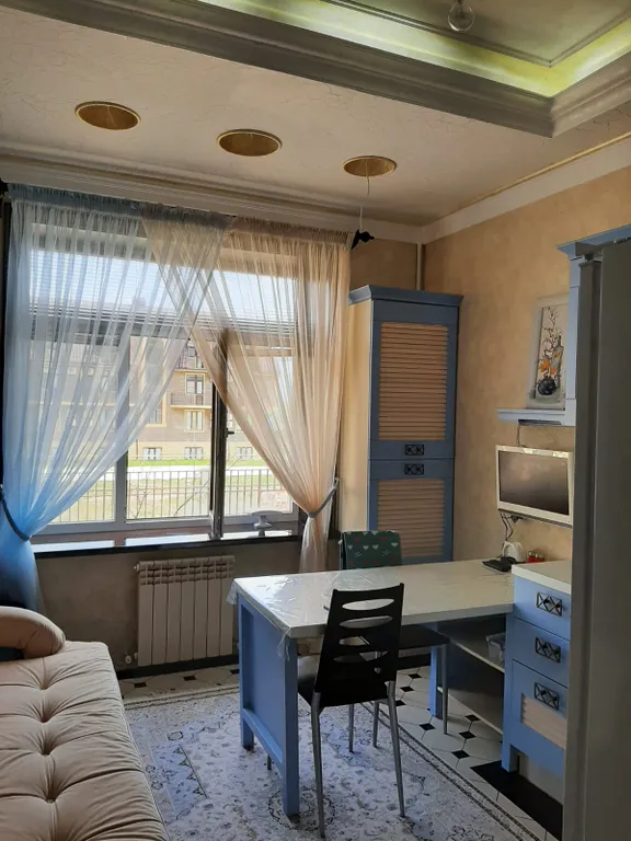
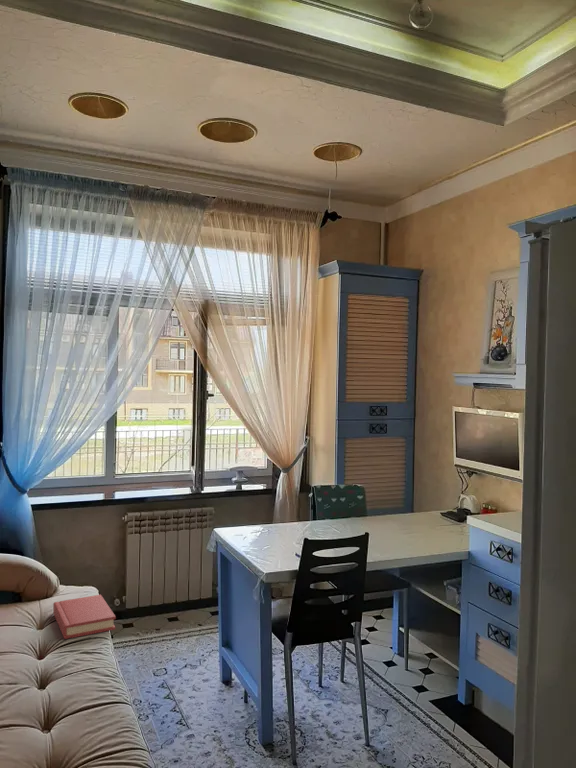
+ hardback book (83, 615)
